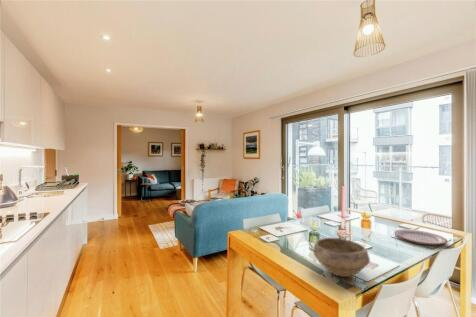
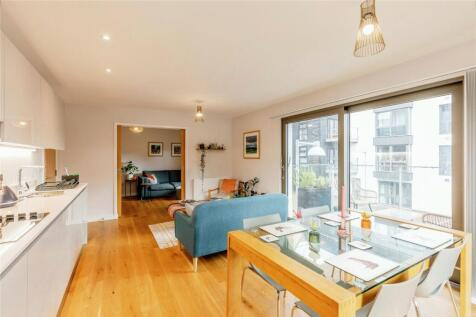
- plate (419, 237)
- bowl (340, 258)
